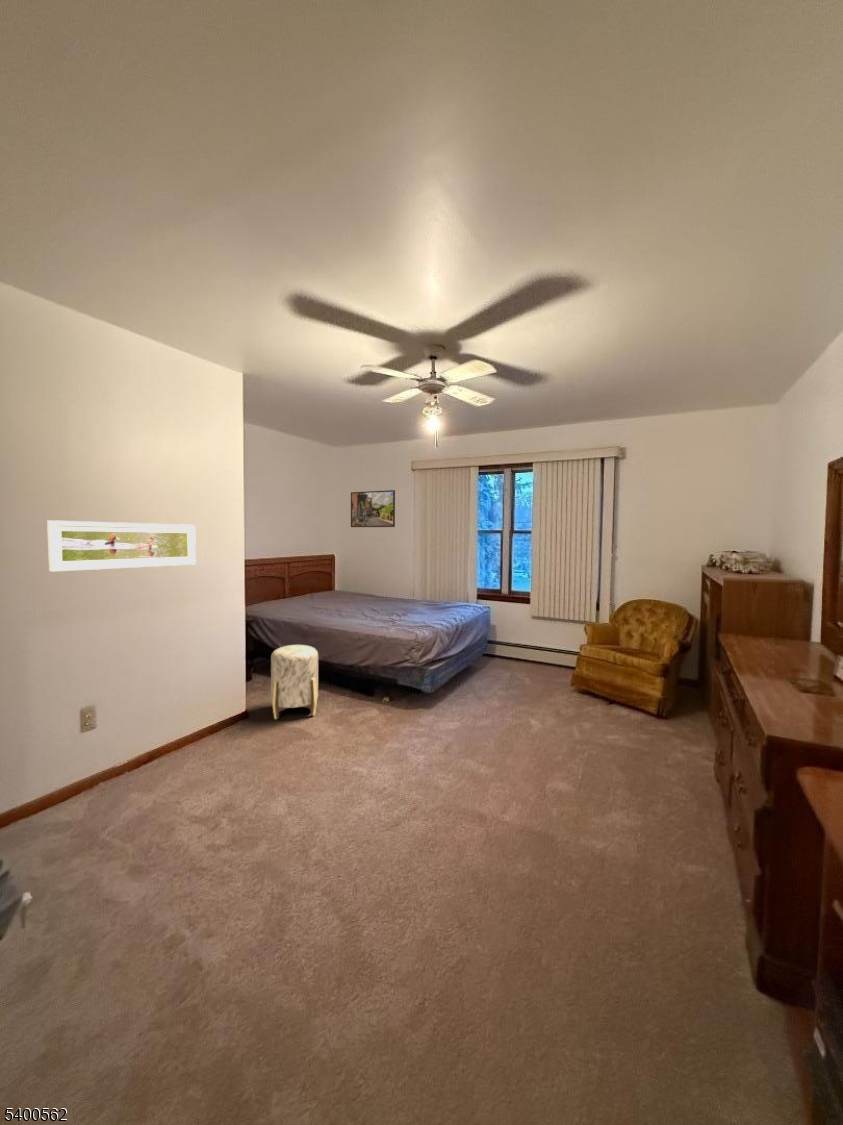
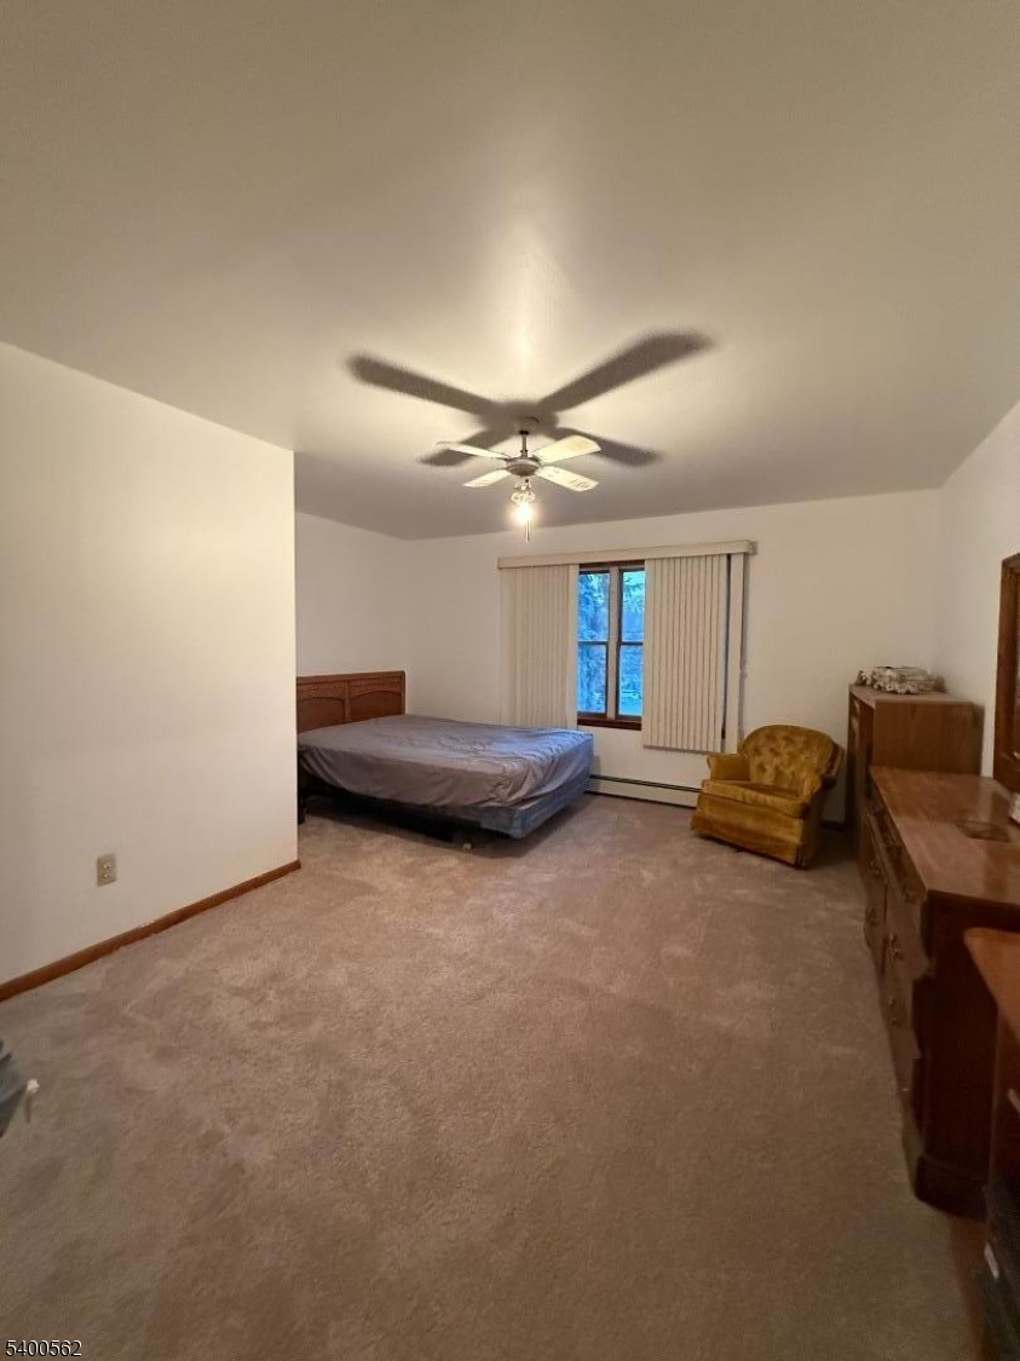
- ottoman (294, 678)
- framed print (372, 509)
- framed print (131, 545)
